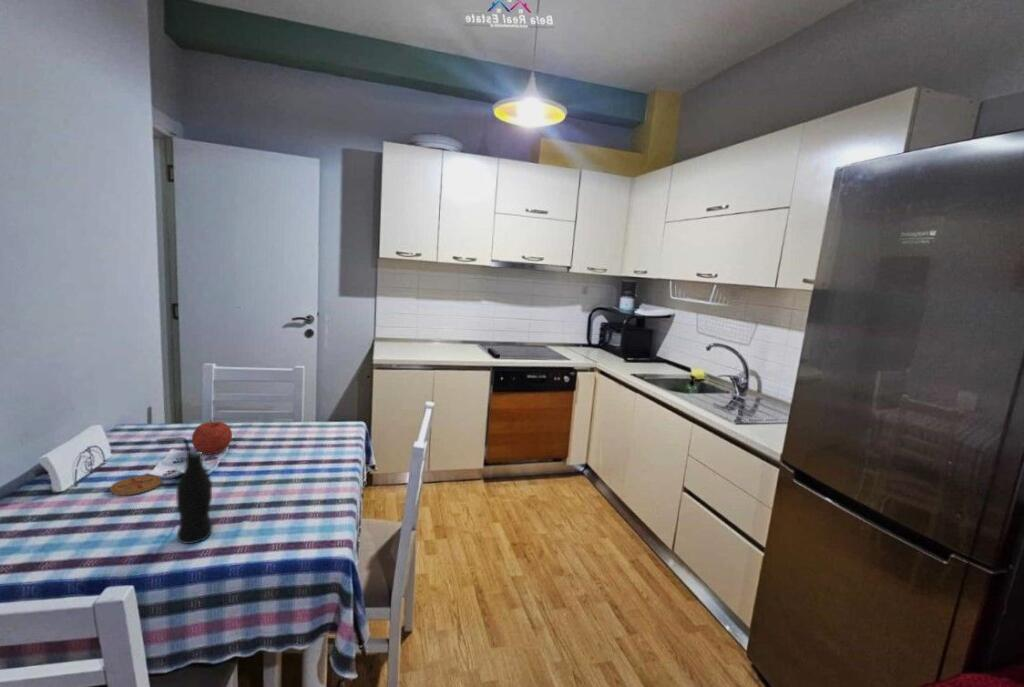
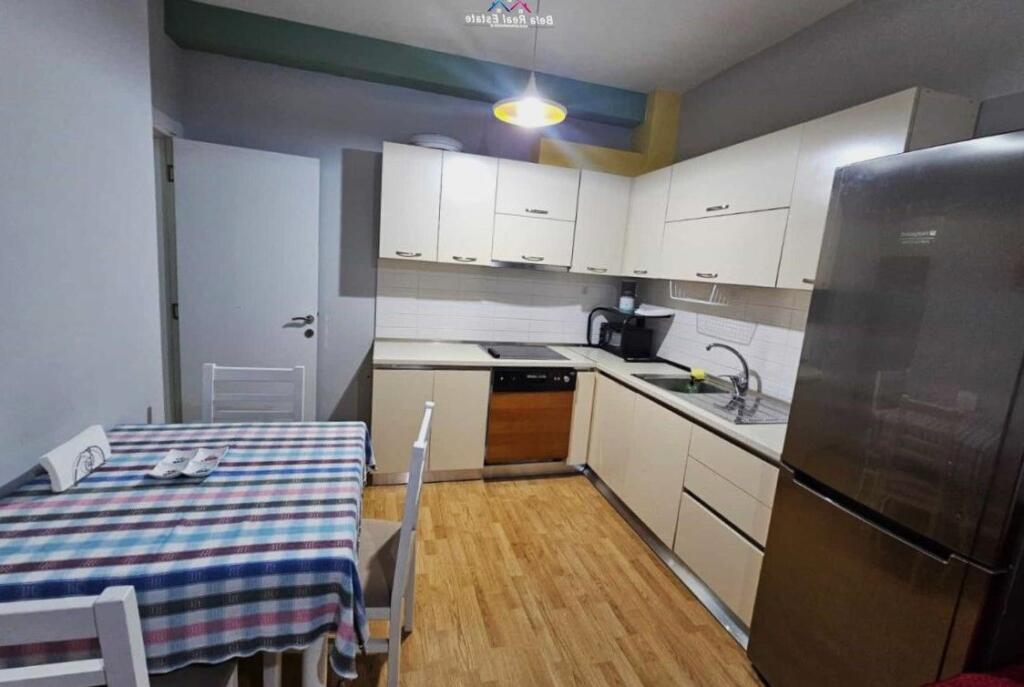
- bottle (185, 487)
- coaster (136, 484)
- fruit (211, 435)
